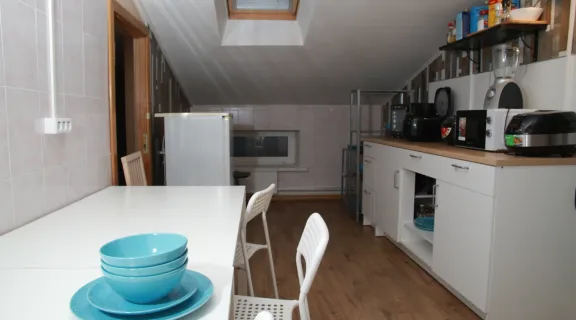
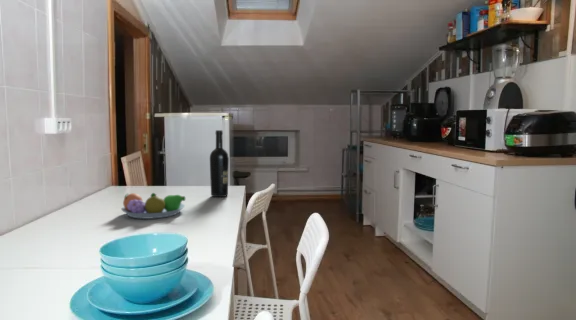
+ wine bottle (219, 163)
+ fruit bowl (155, 201)
